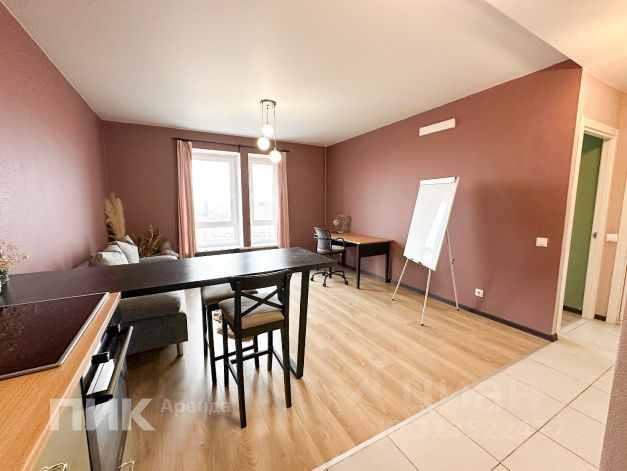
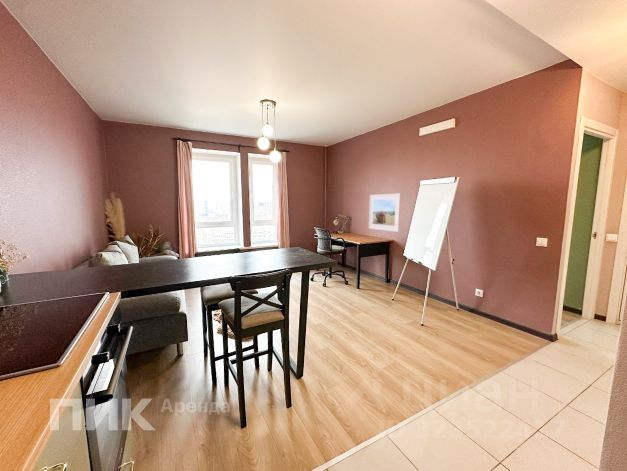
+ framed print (383, 212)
